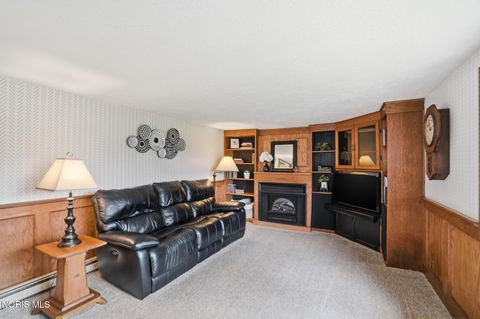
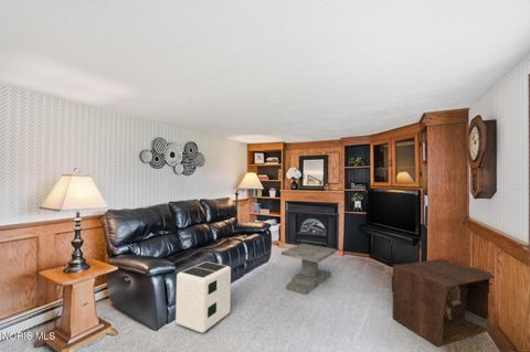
+ coffee table (309, 266)
+ storage cabinet (444, 298)
+ air purifier (203, 294)
